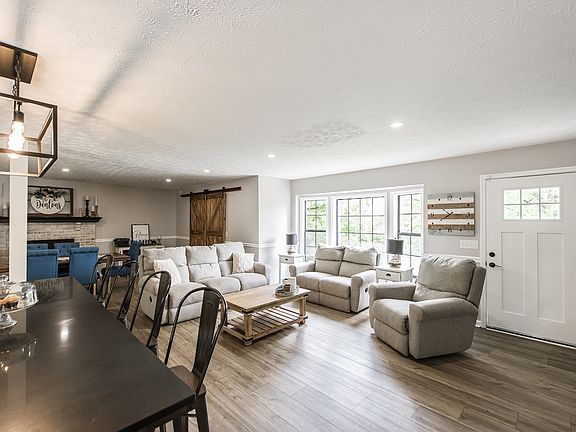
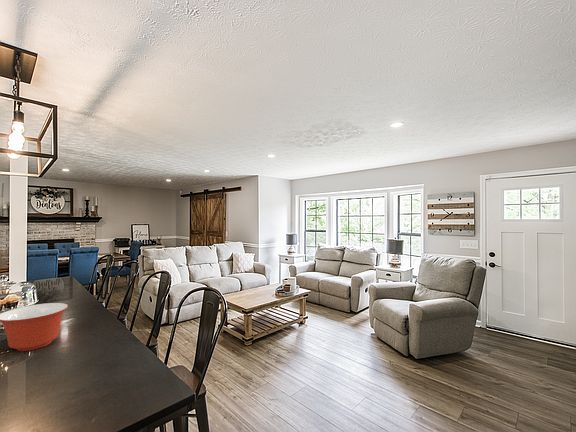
+ mixing bowl (34, 327)
